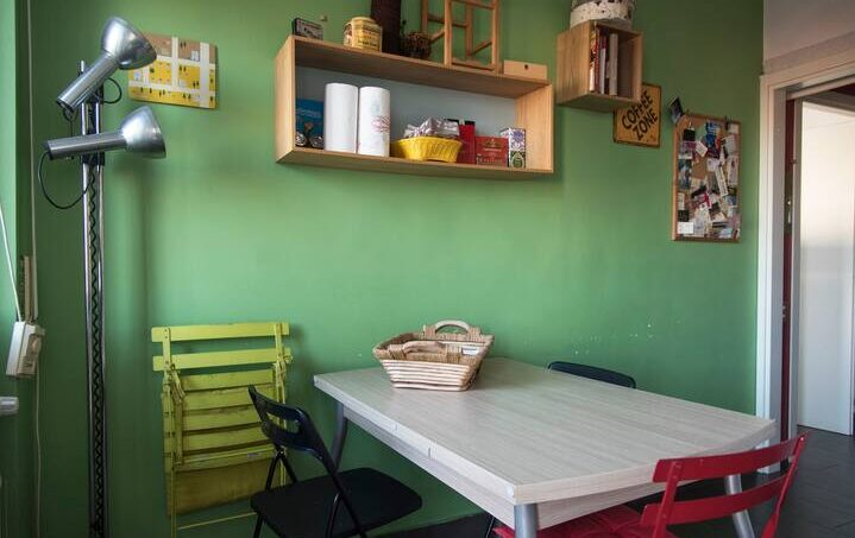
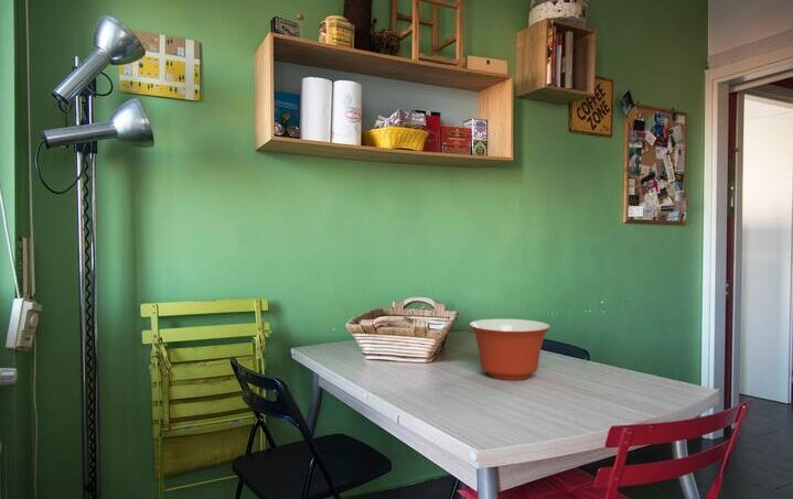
+ mixing bowl (508, 349)
